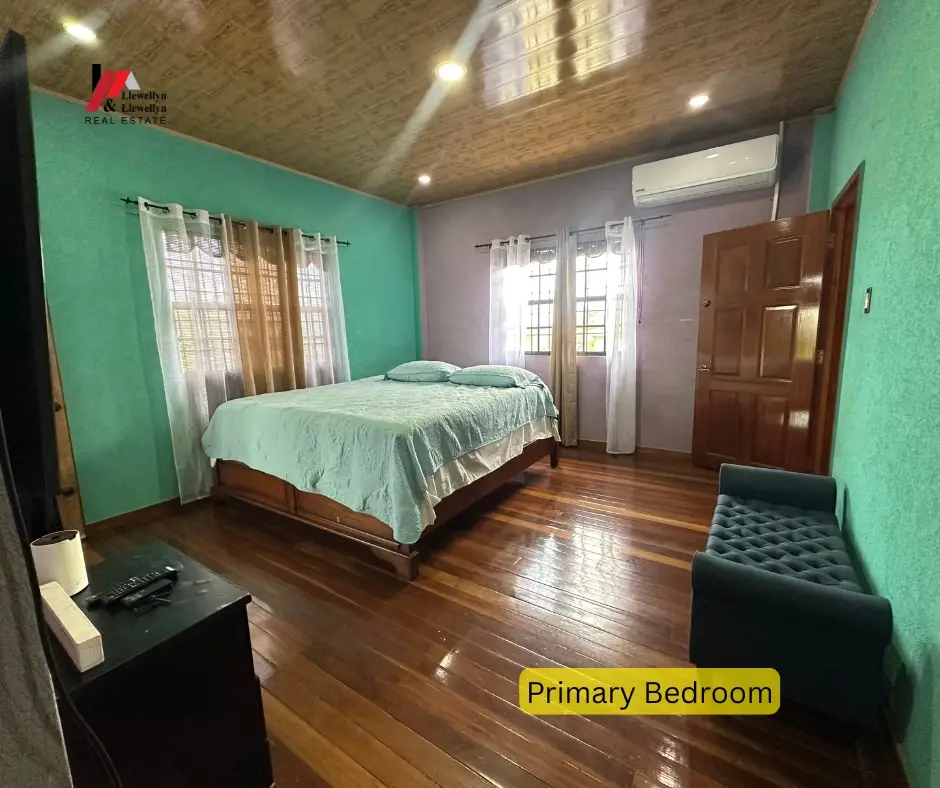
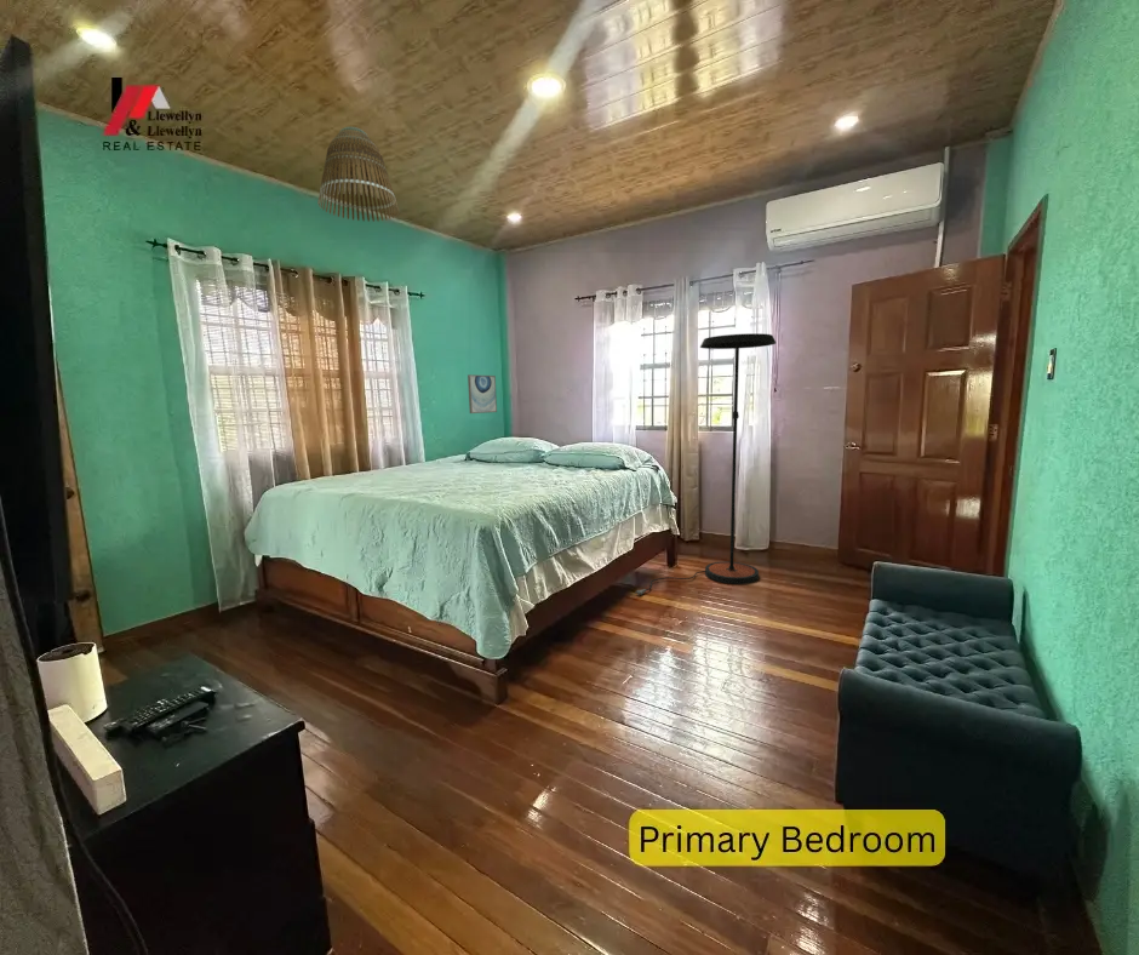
+ floor lamp (732, 465)
+ wall art (482, 394)
+ lamp shade (355, 170)
